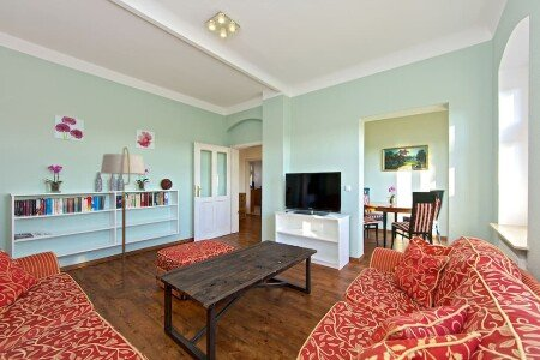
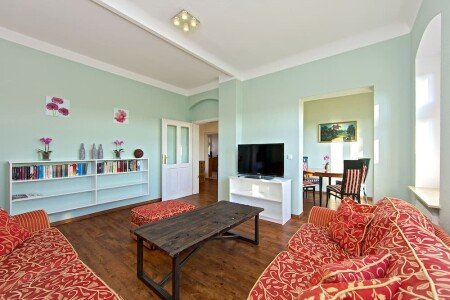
- floor lamp (124, 220)
